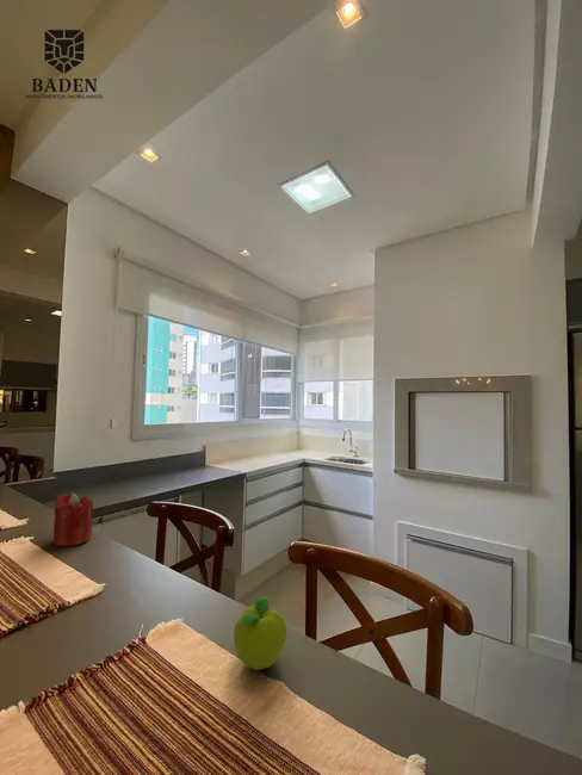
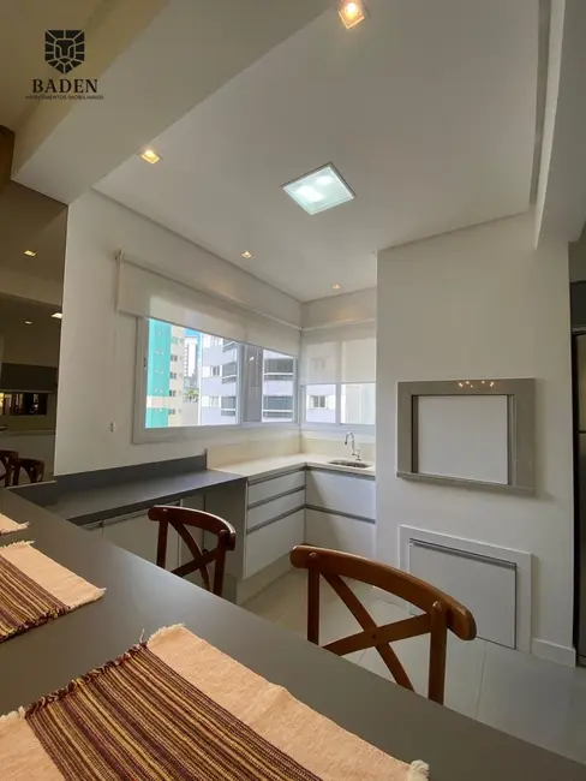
- candle (73, 516)
- fruit (260, 634)
